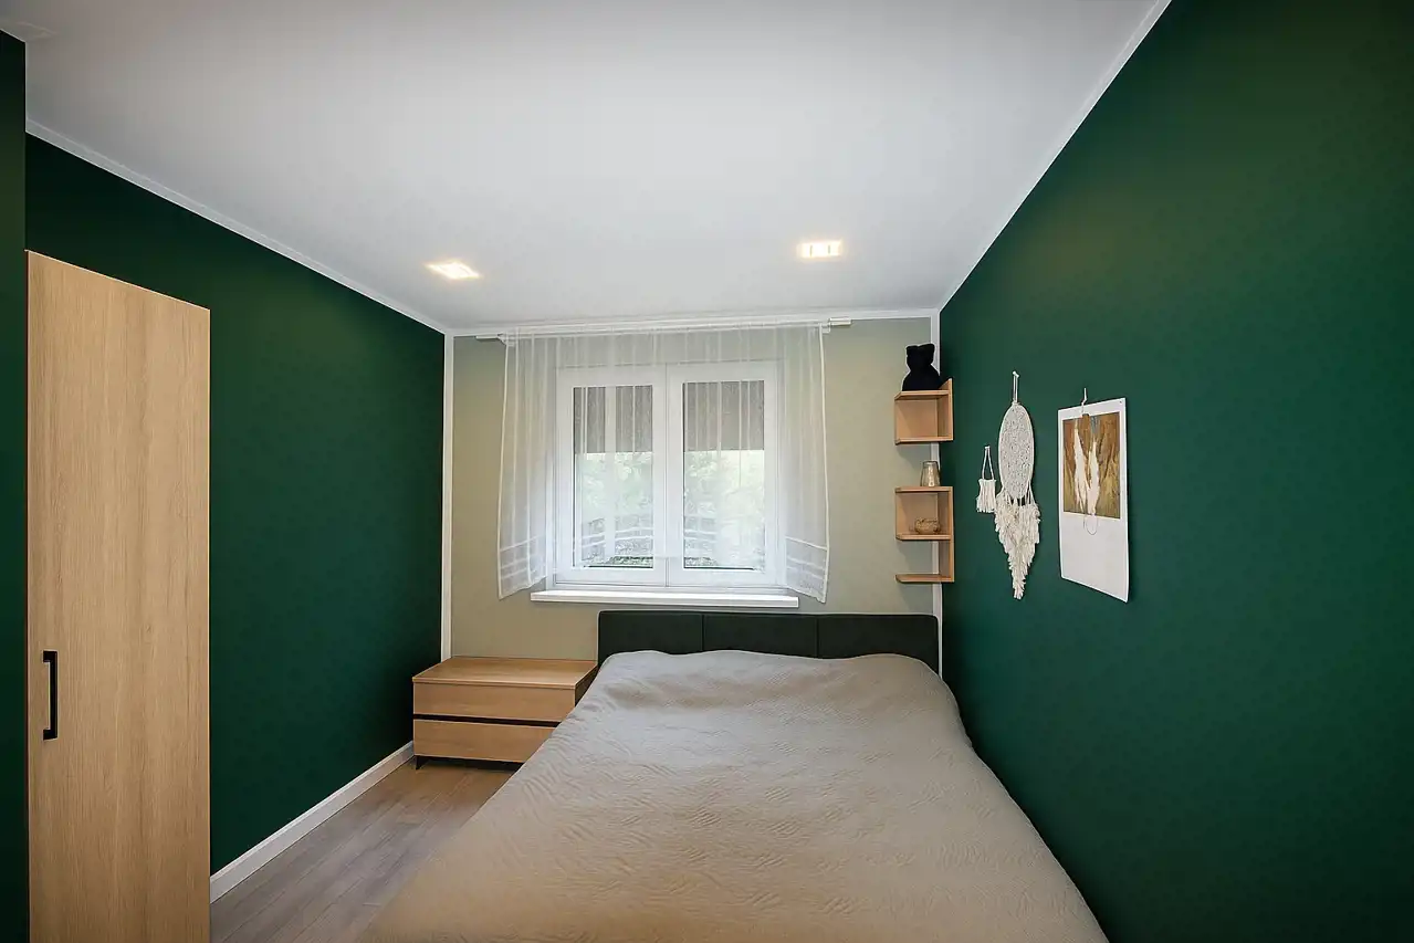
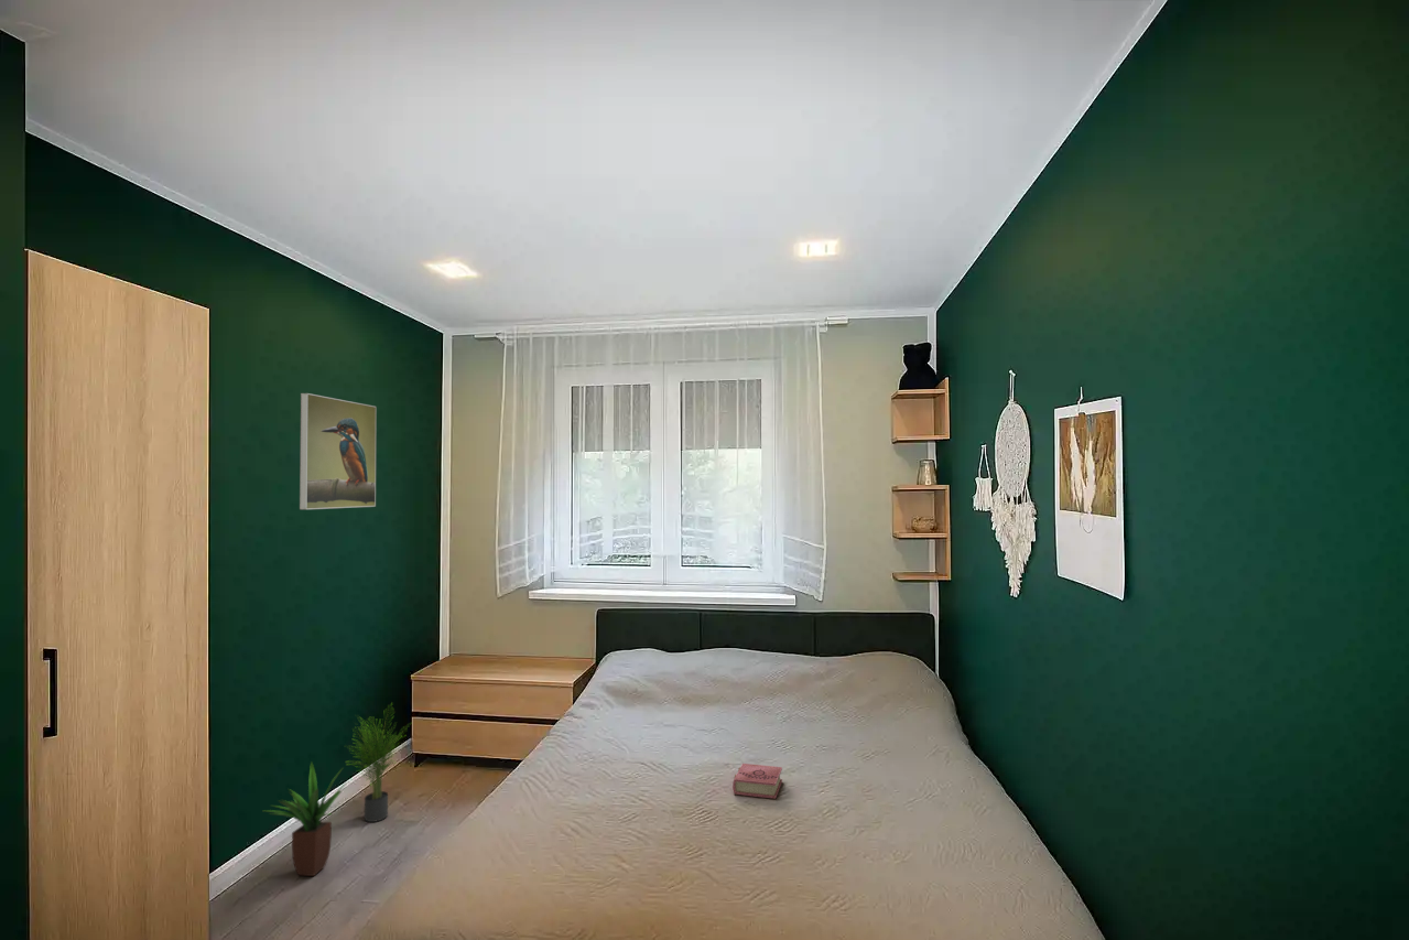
+ book (757, 779)
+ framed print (340, 454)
+ potted plant (310, 818)
+ potted plant (373, 765)
